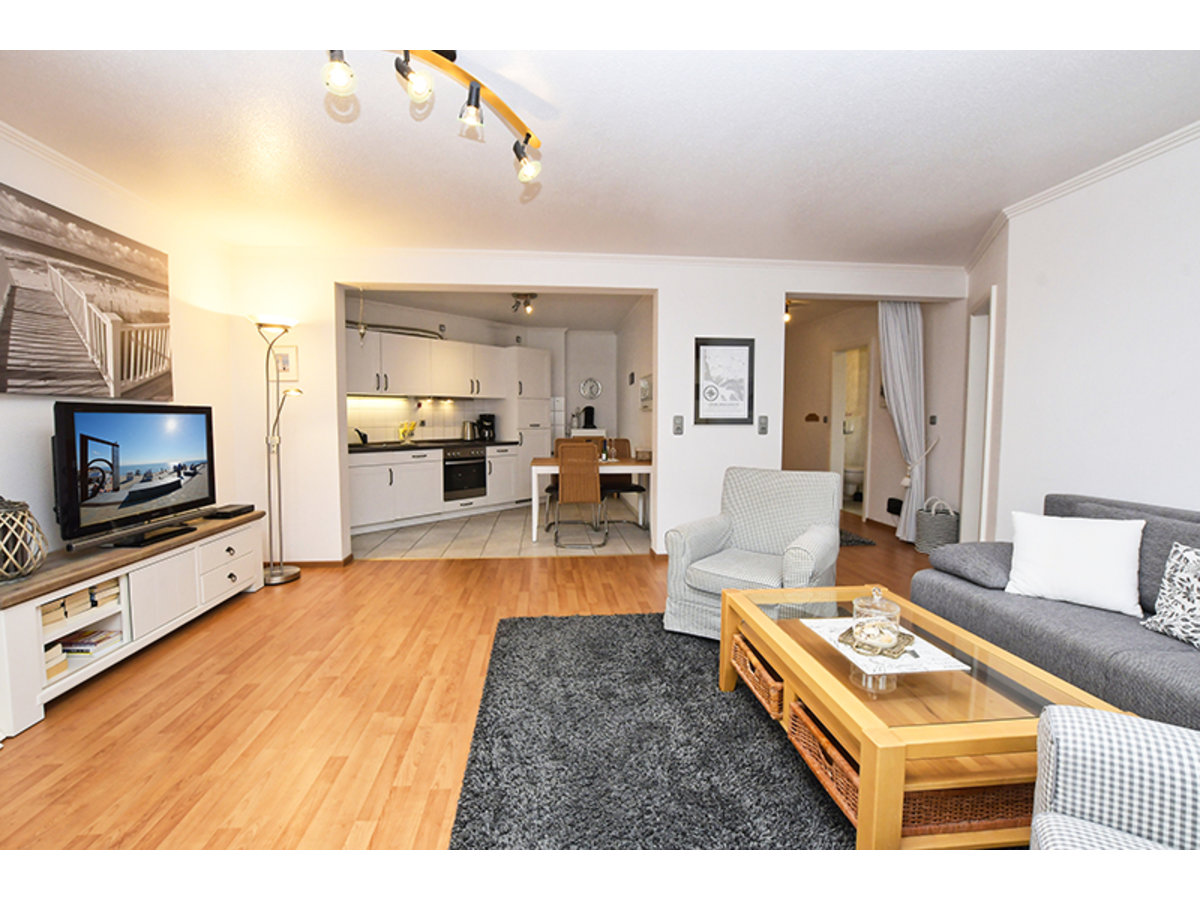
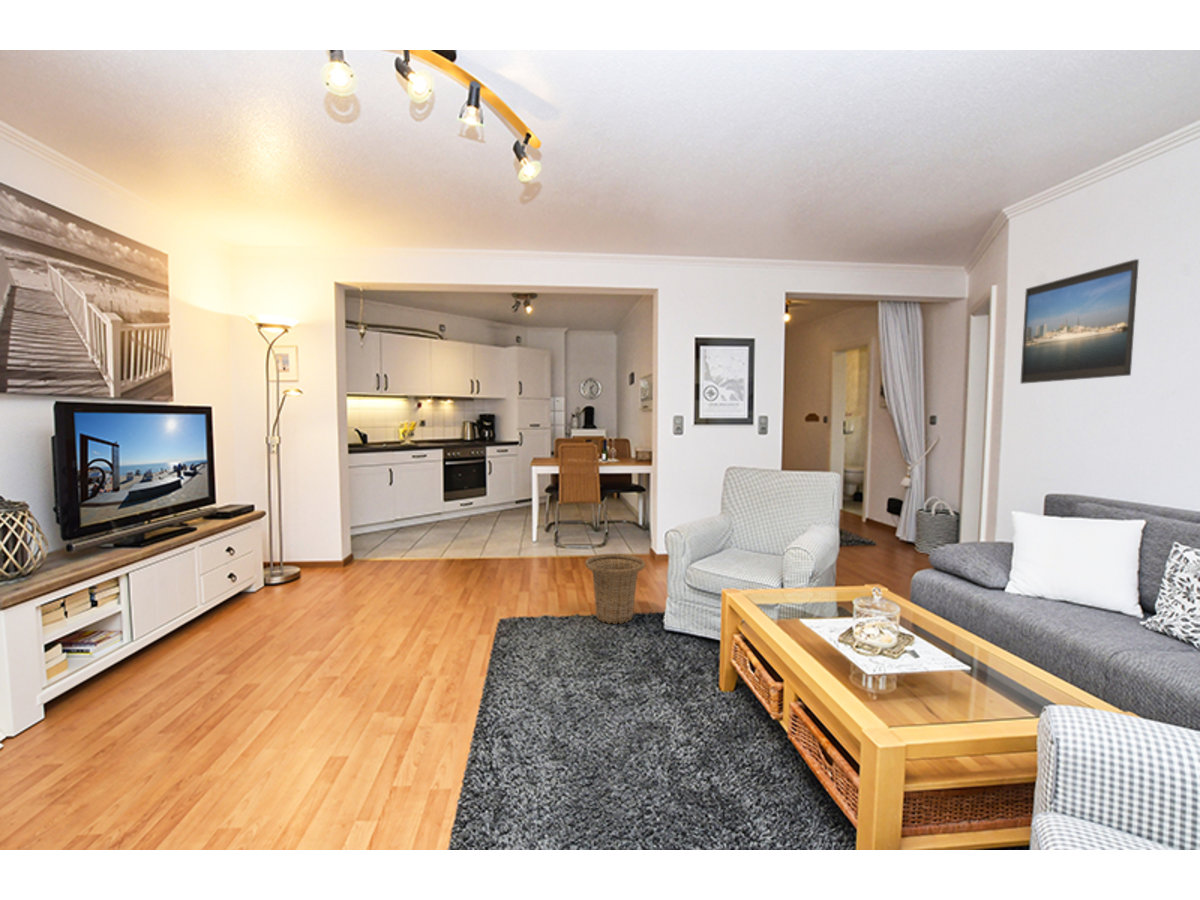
+ basket (614, 589)
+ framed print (1073, 327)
